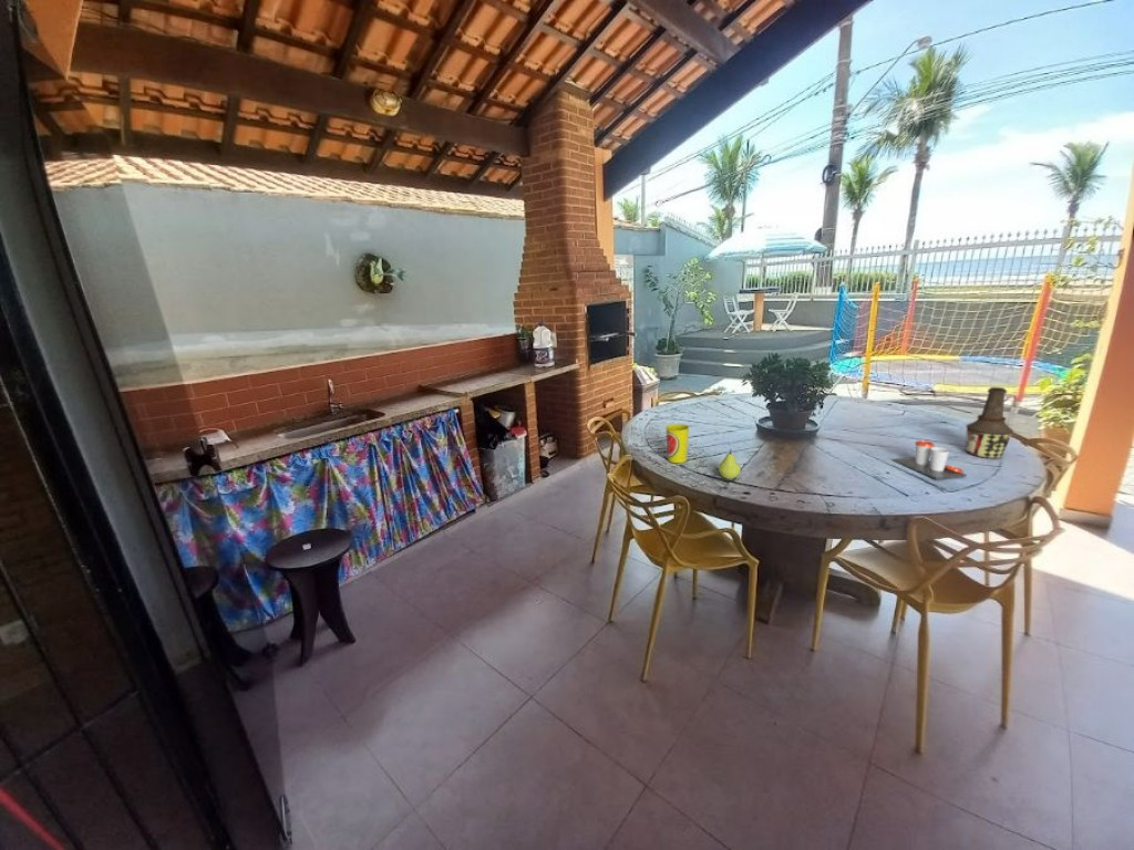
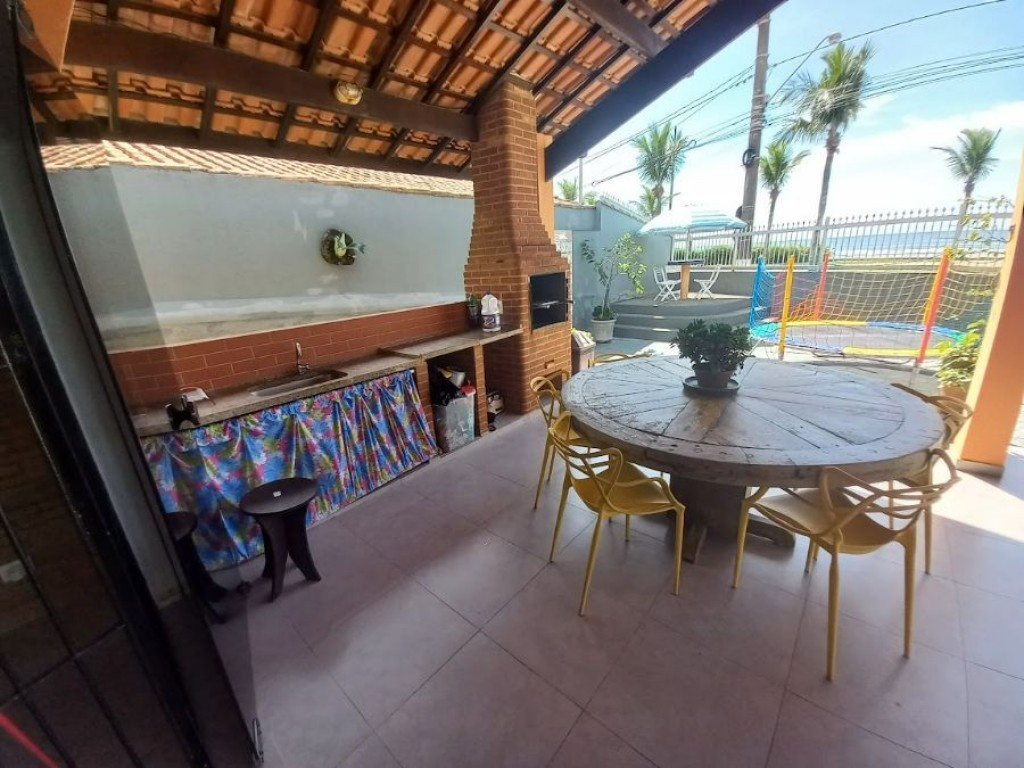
- bottle (990, 421)
- cup (677, 443)
- fruit (730, 463)
- cup (932, 456)
